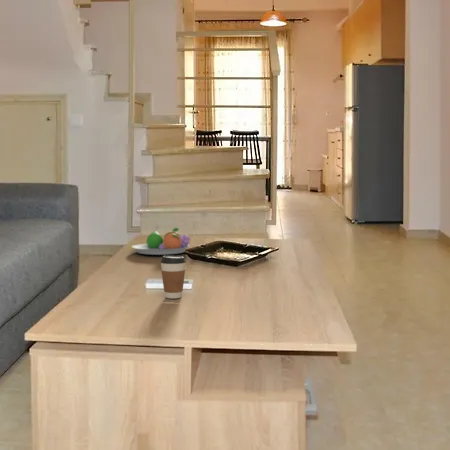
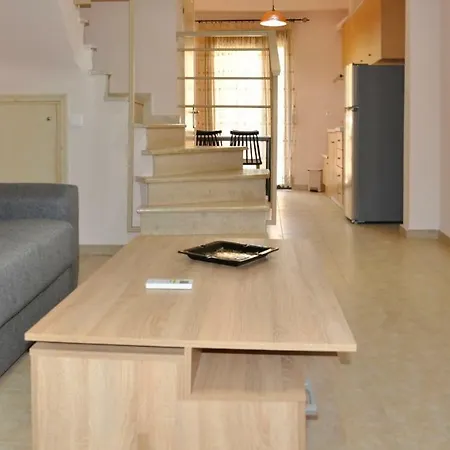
- coffee cup (173, 276)
- fruit bowl (161, 240)
